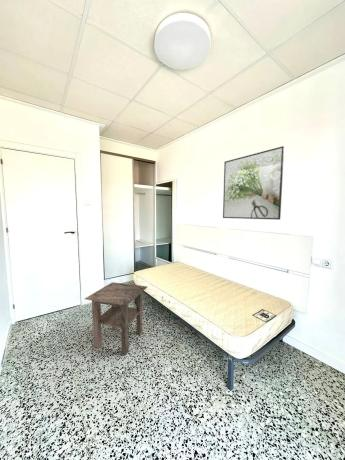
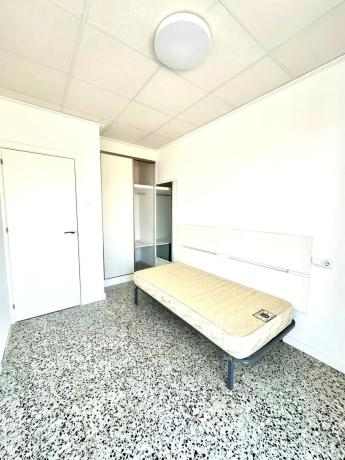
- side table (119, 315)
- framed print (249, 187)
